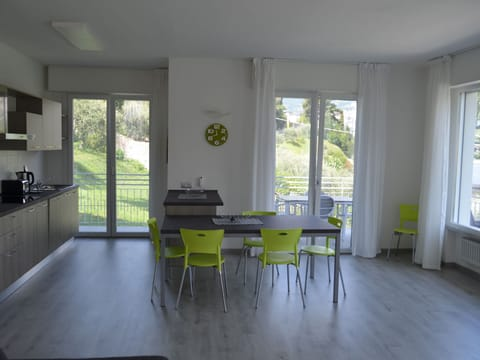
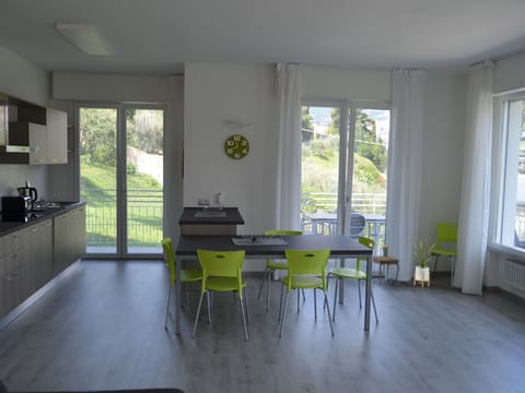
+ house plant (422, 261)
+ side table (384, 263)
